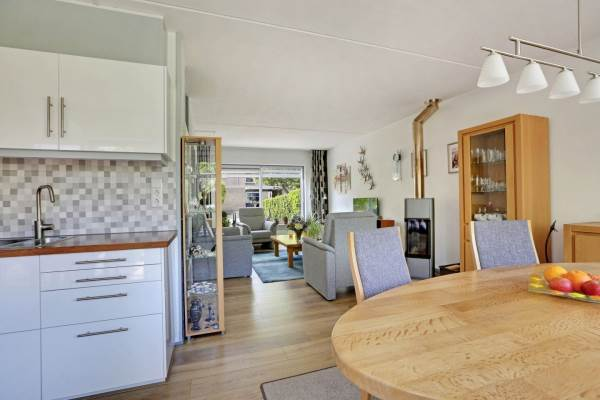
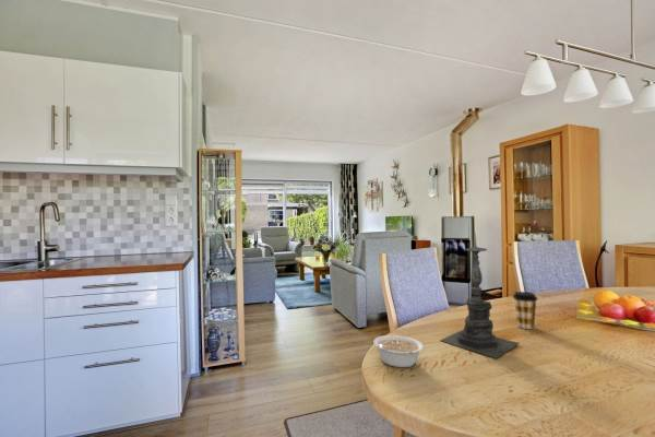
+ legume (400, 351)
+ coffee cup (525, 309)
+ candle holder (477, 286)
